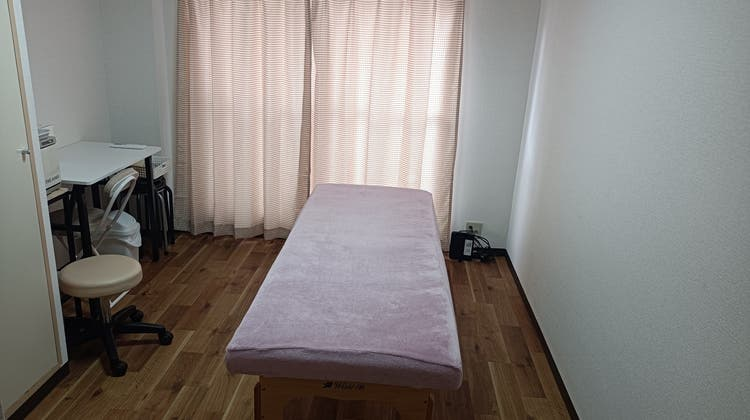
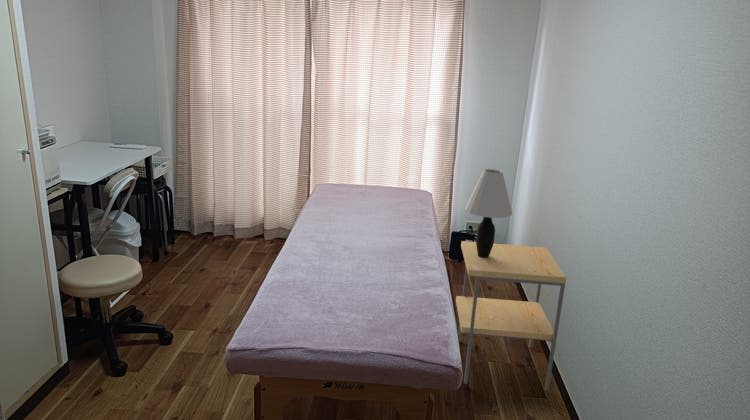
+ side table (502, 312)
+ table lamp (488, 213)
